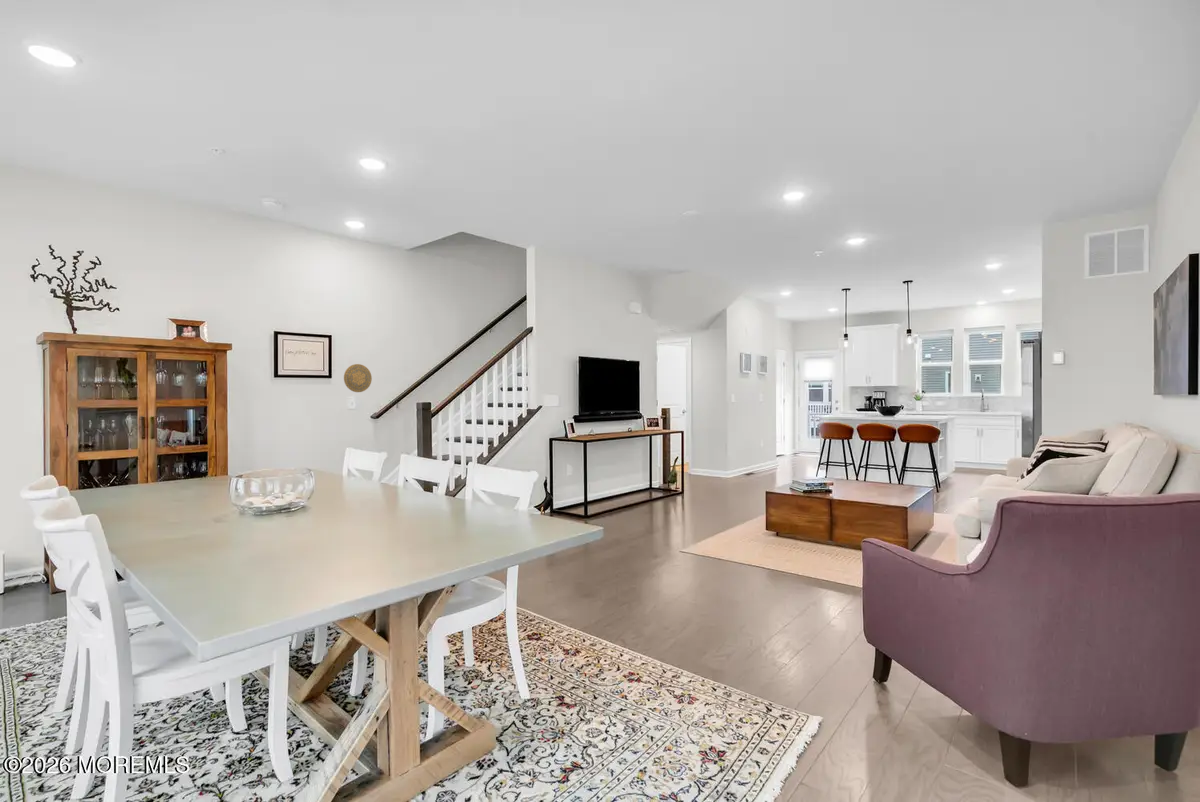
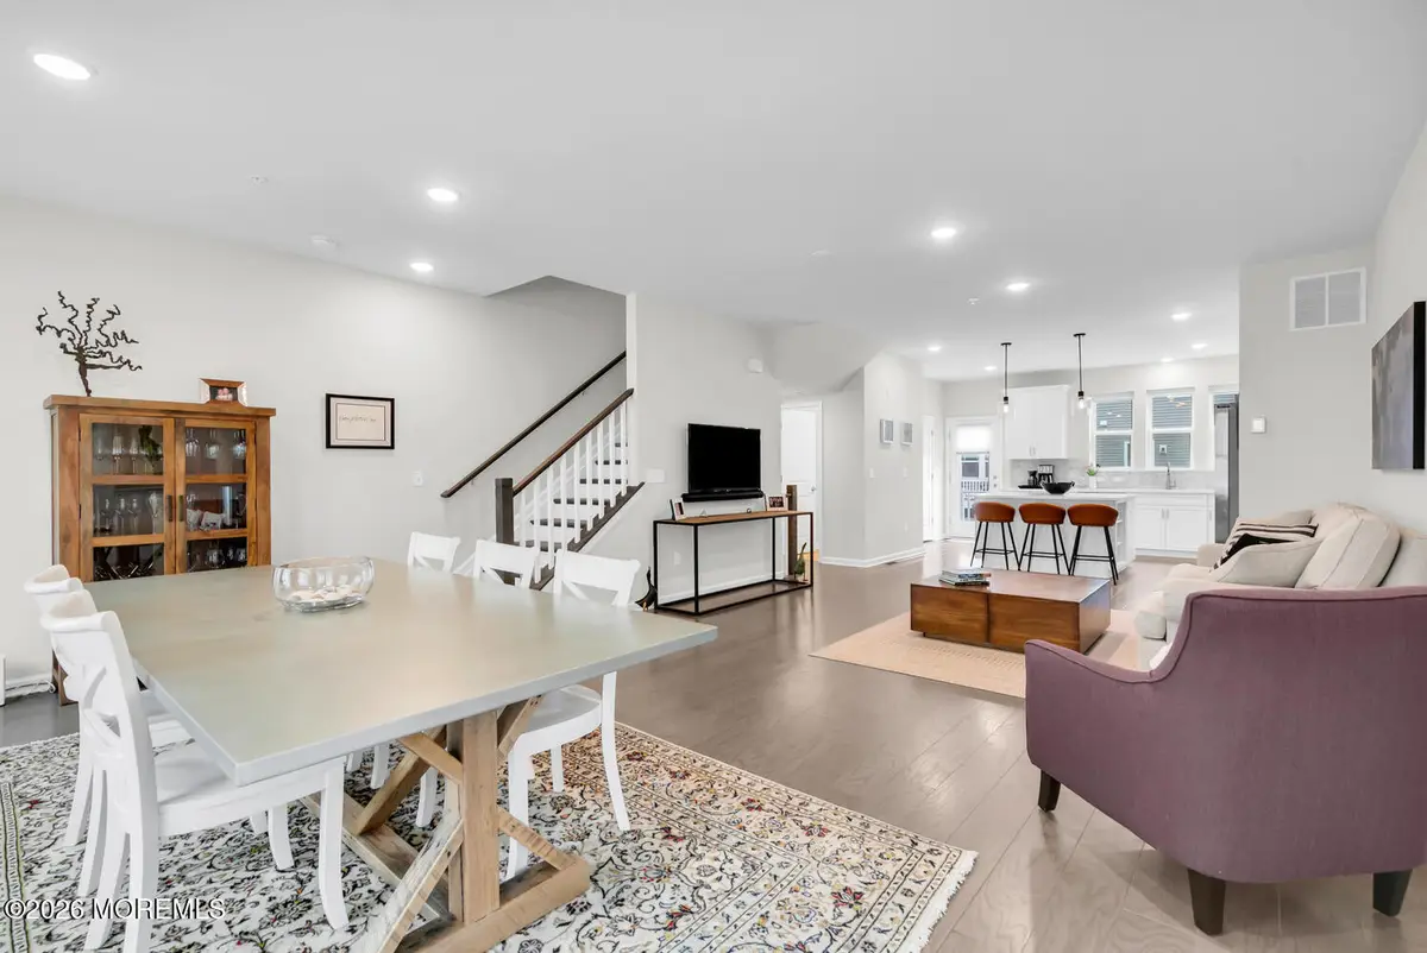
- decorative plate (358, 378)
